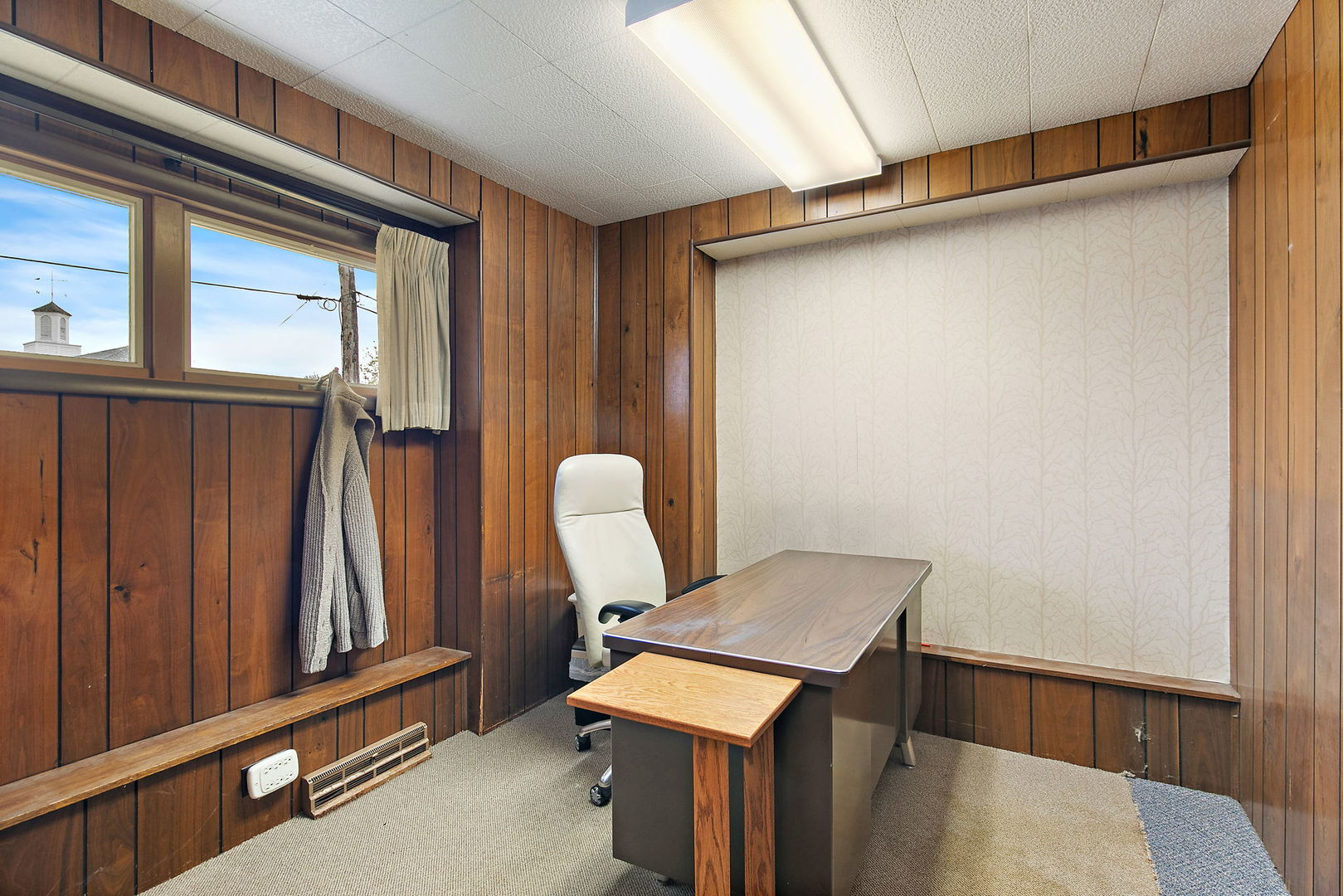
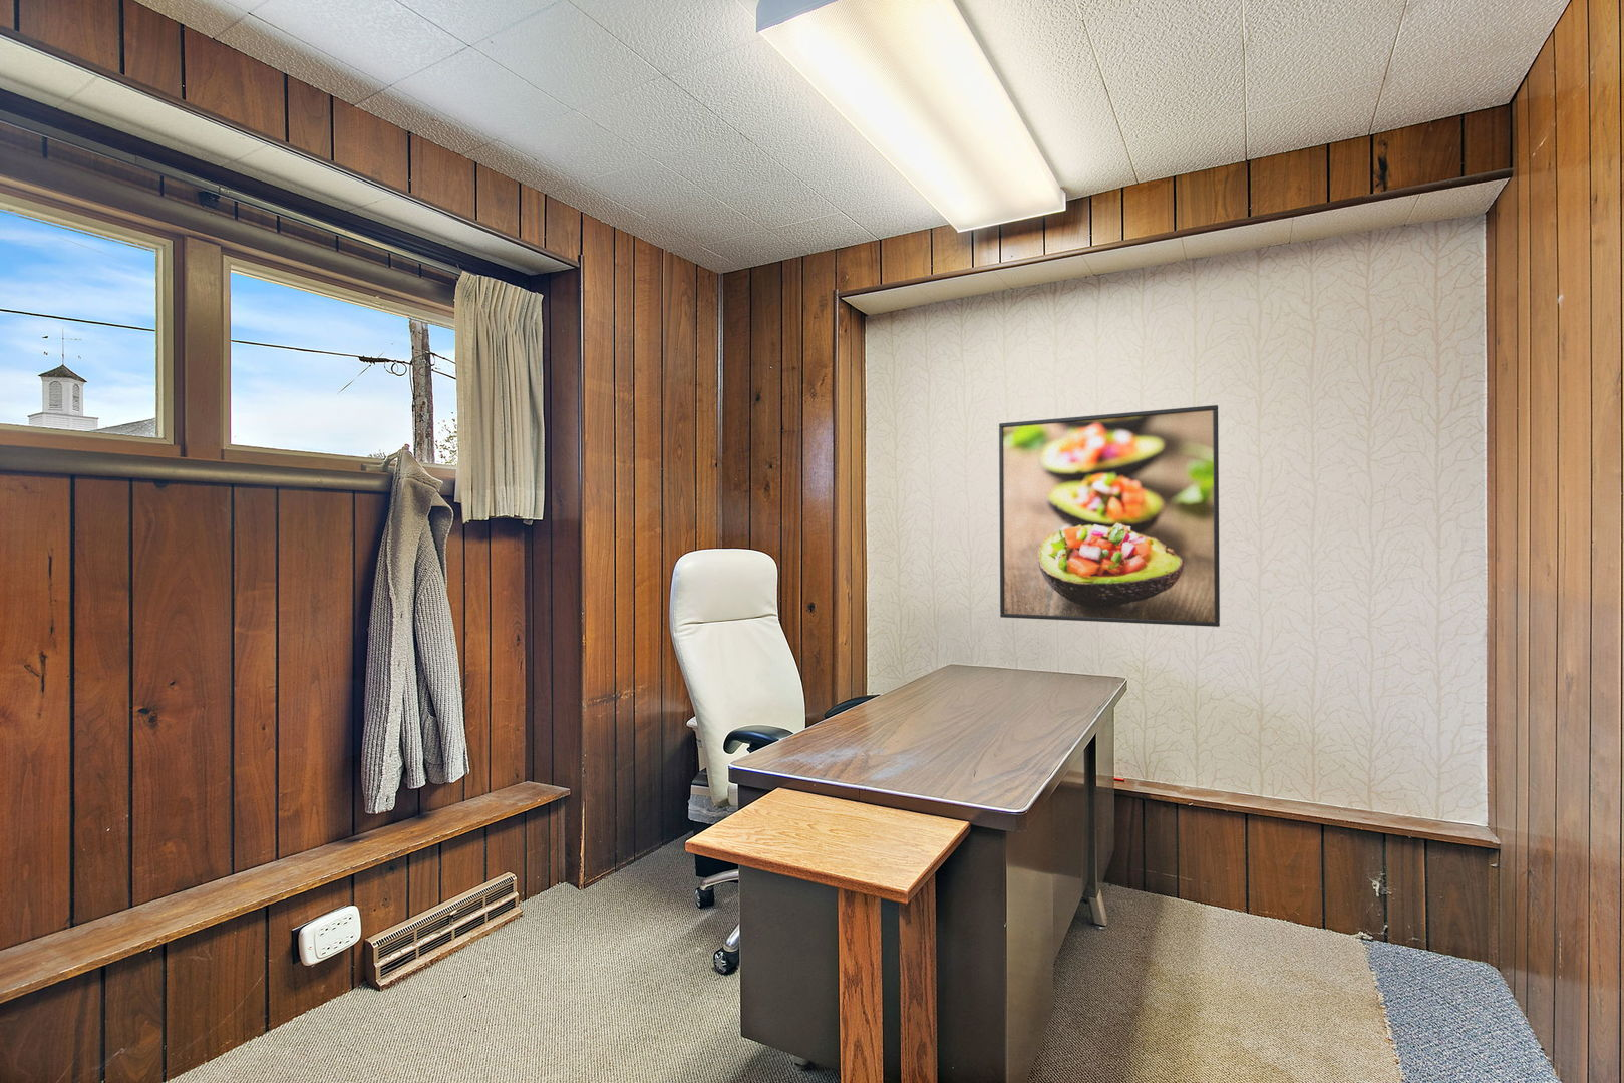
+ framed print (1102, 517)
